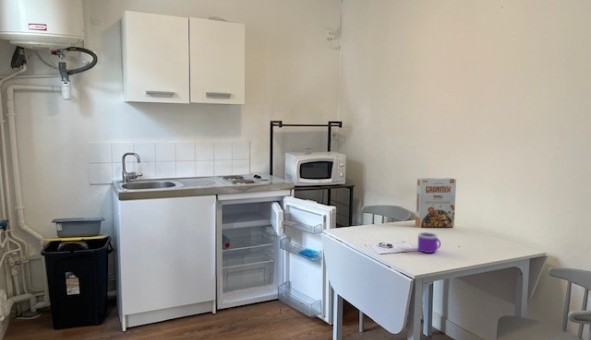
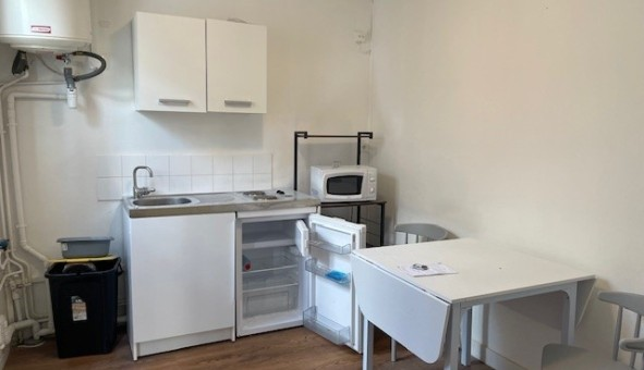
- mug (429, 243)
- cereal box (435, 202)
